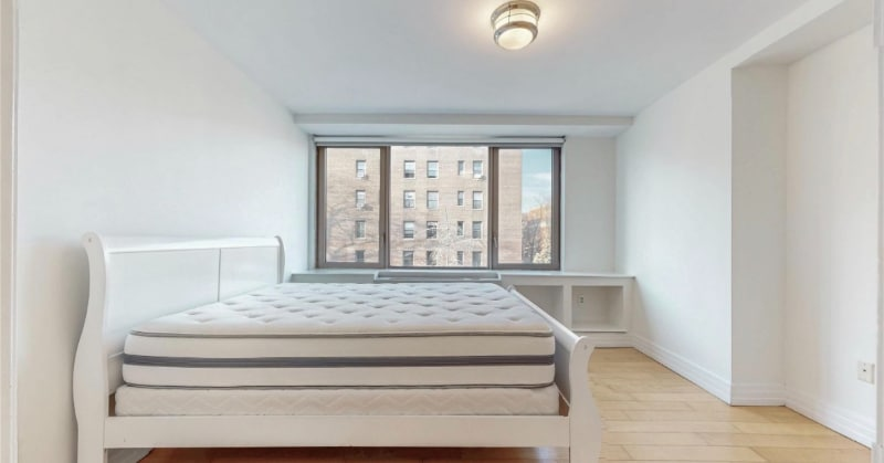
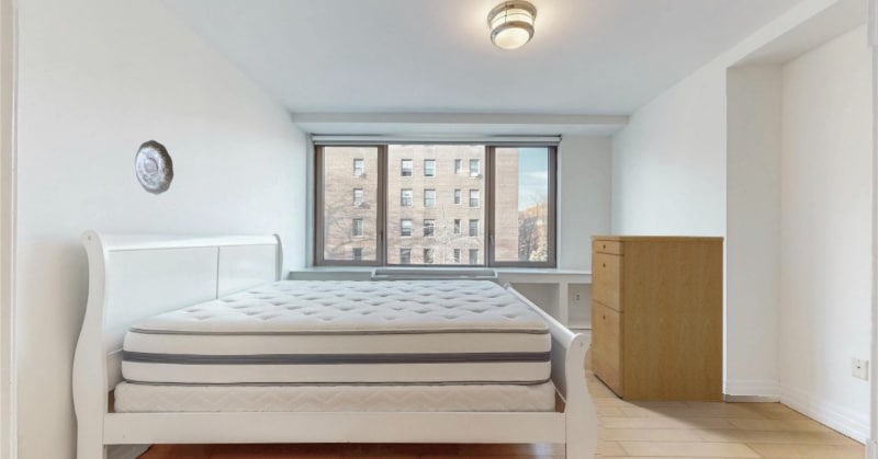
+ filing cabinet (651, 310)
+ decorative plate (153, 168)
